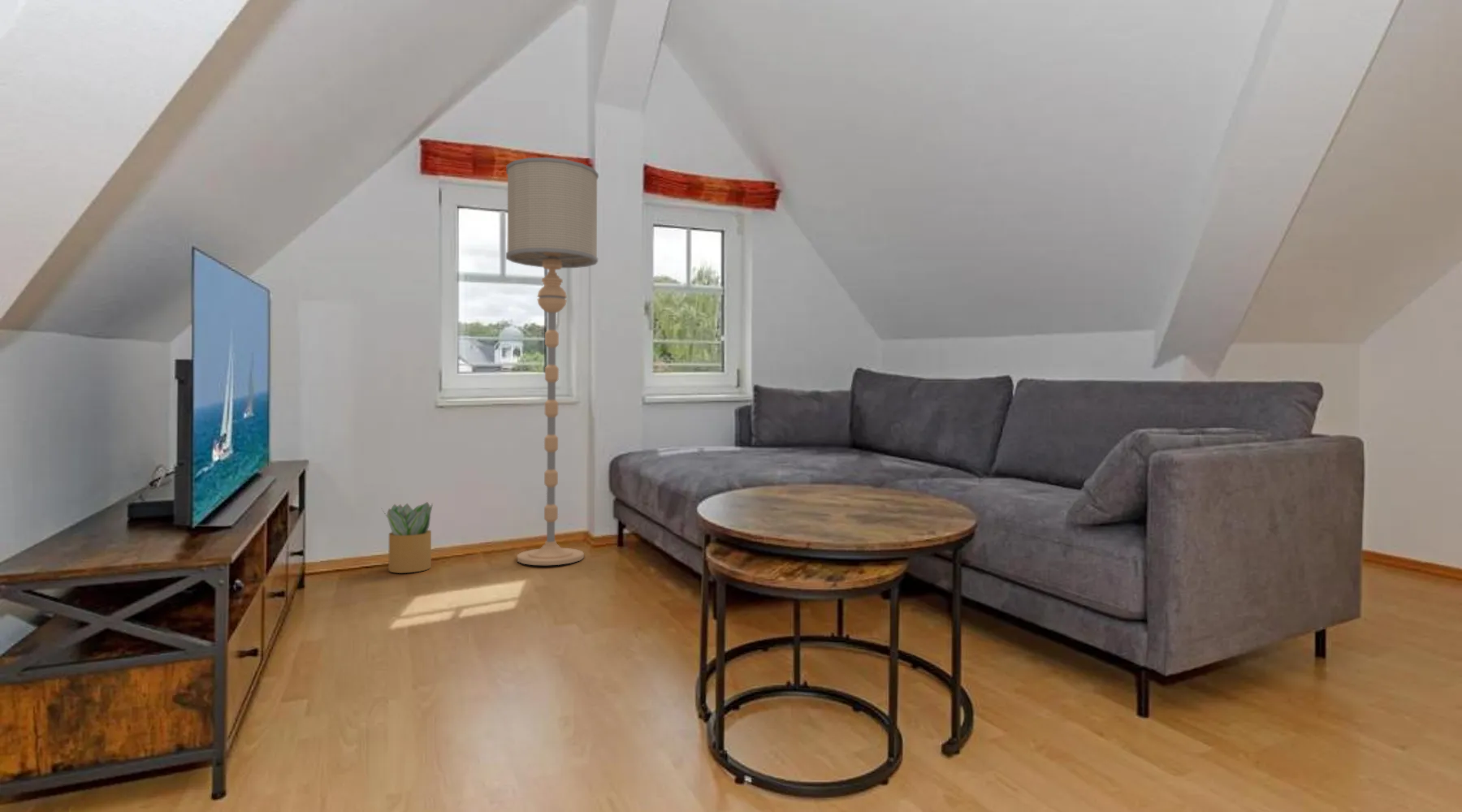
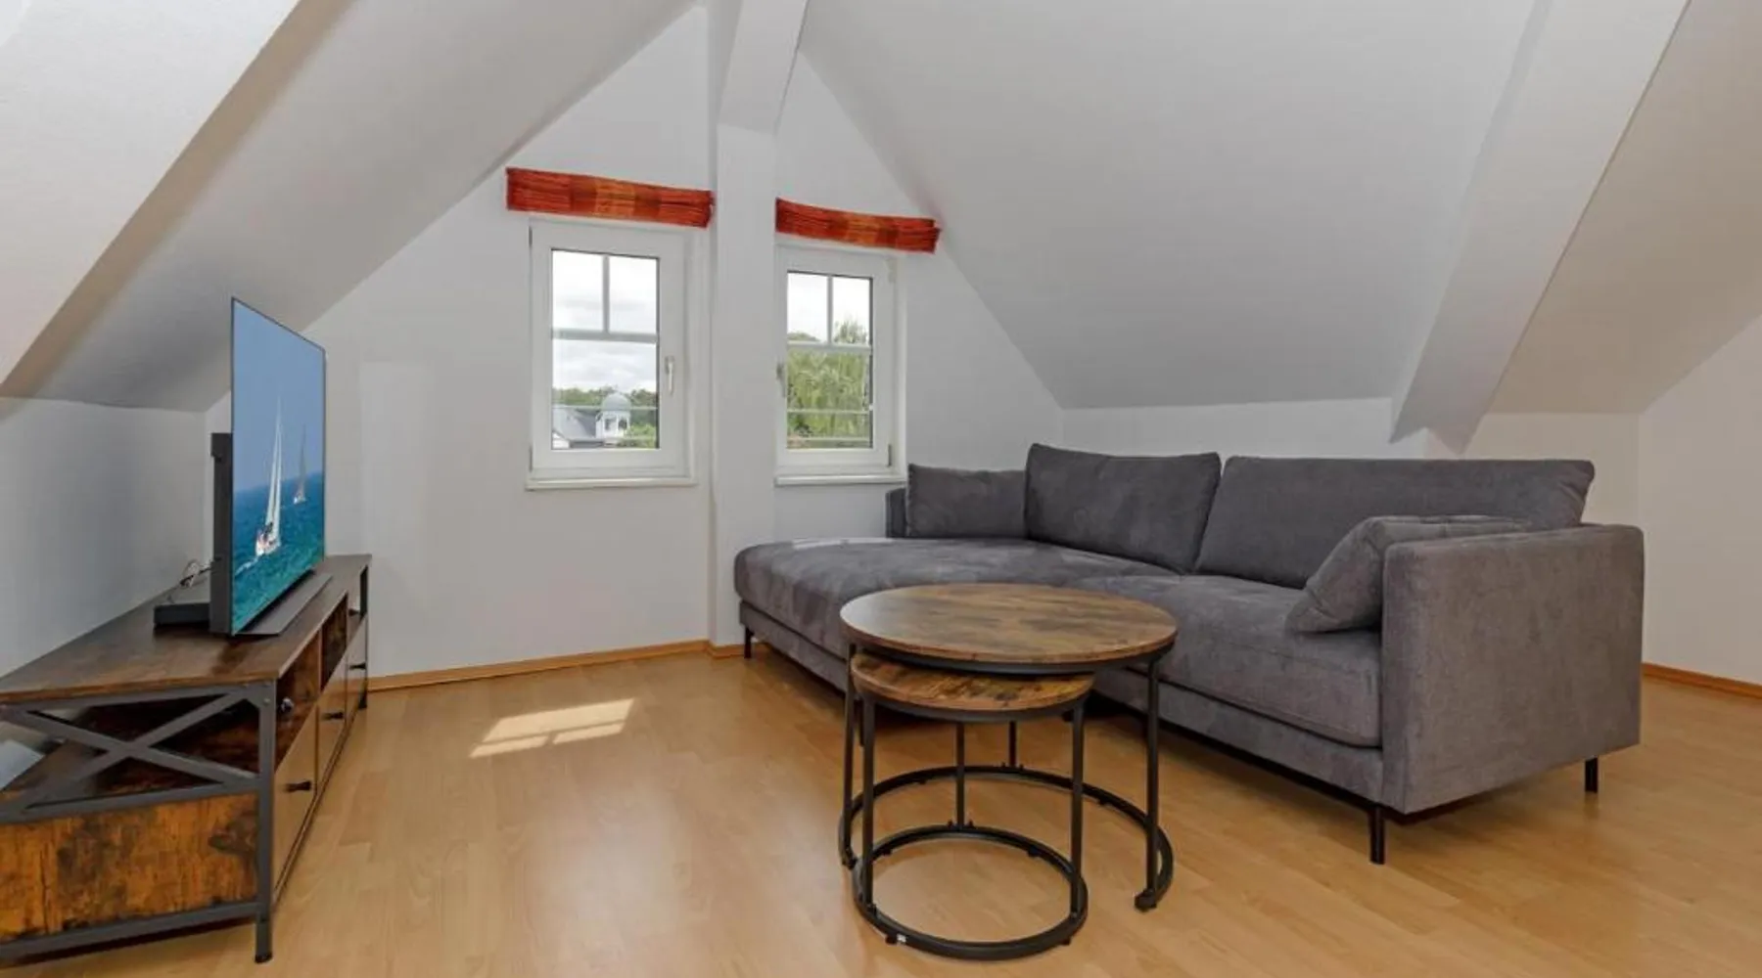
- potted plant (407, 536)
- floor lamp (551, 365)
